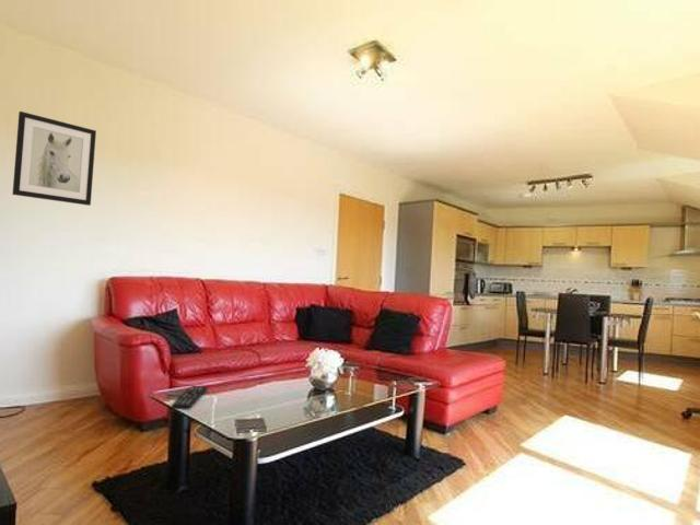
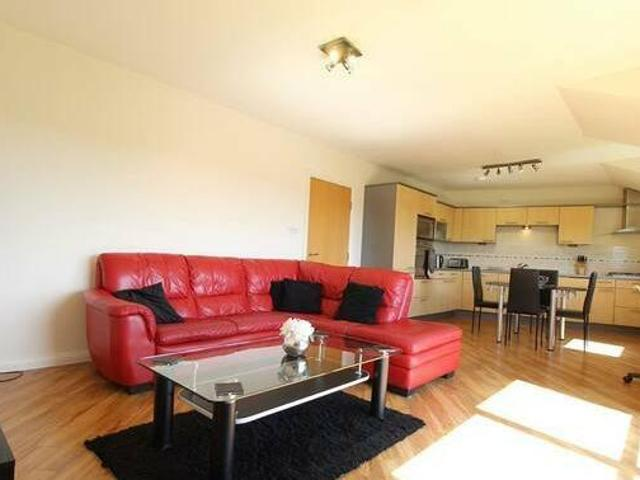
- wall art (56, 161)
- remote control (190, 396)
